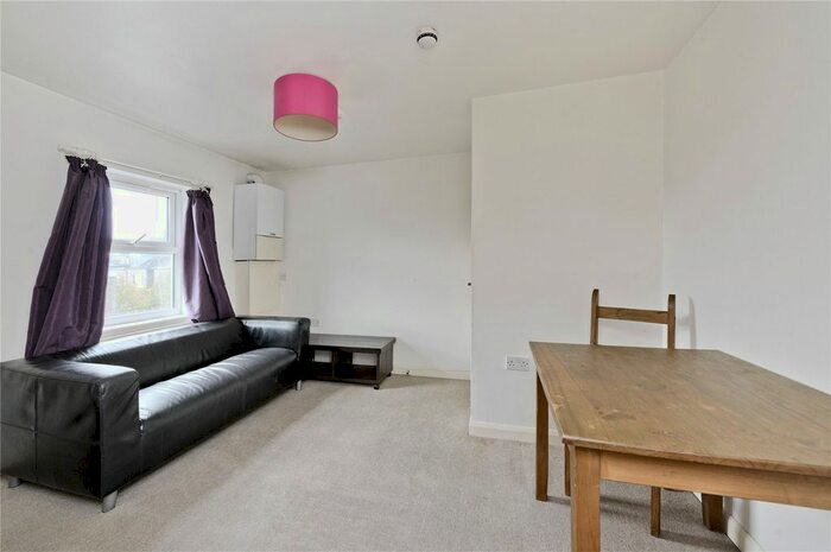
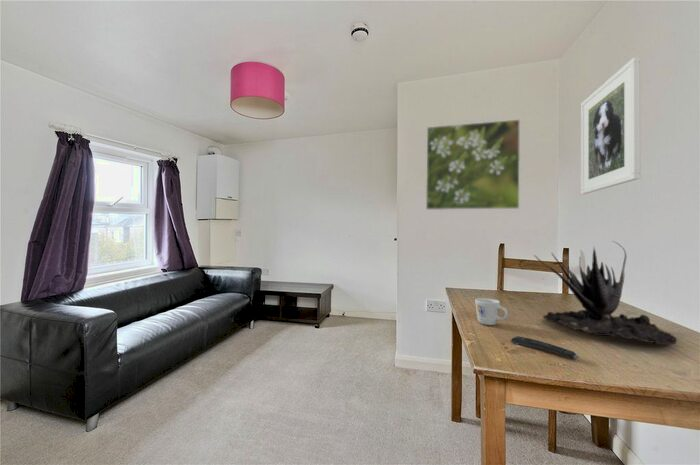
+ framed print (606, 135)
+ plant (602, 284)
+ mug (491, 313)
+ remote control (543, 346)
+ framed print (470, 166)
